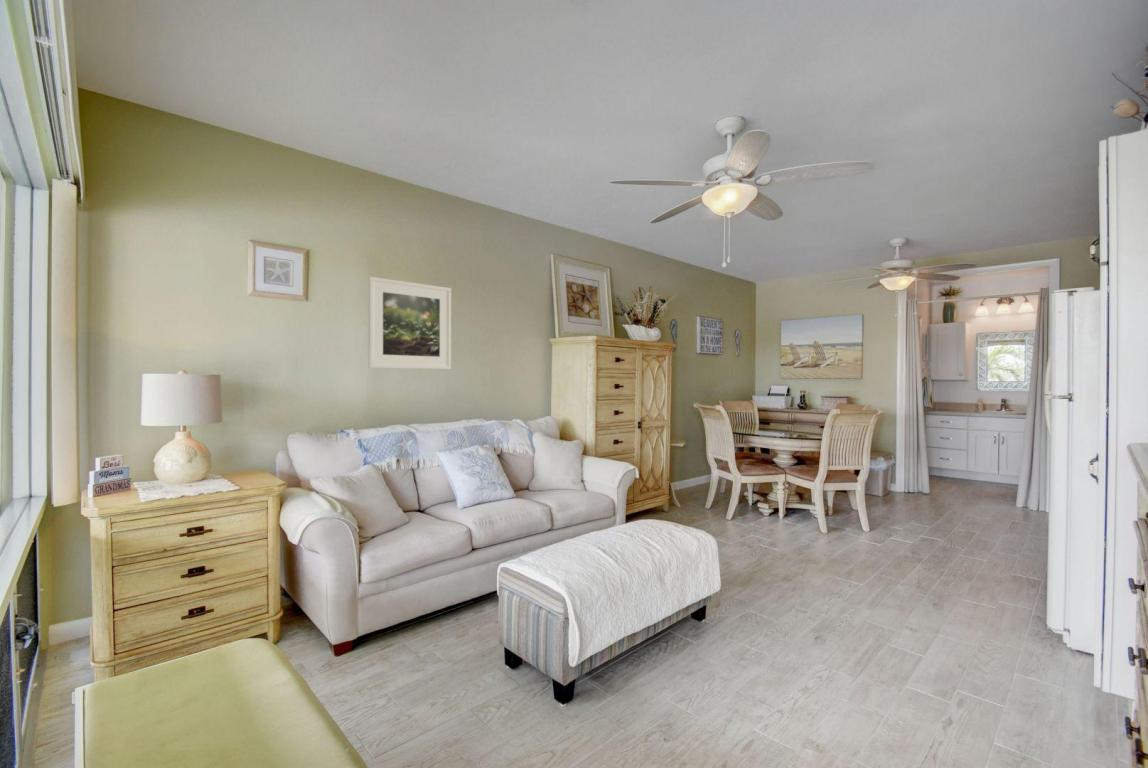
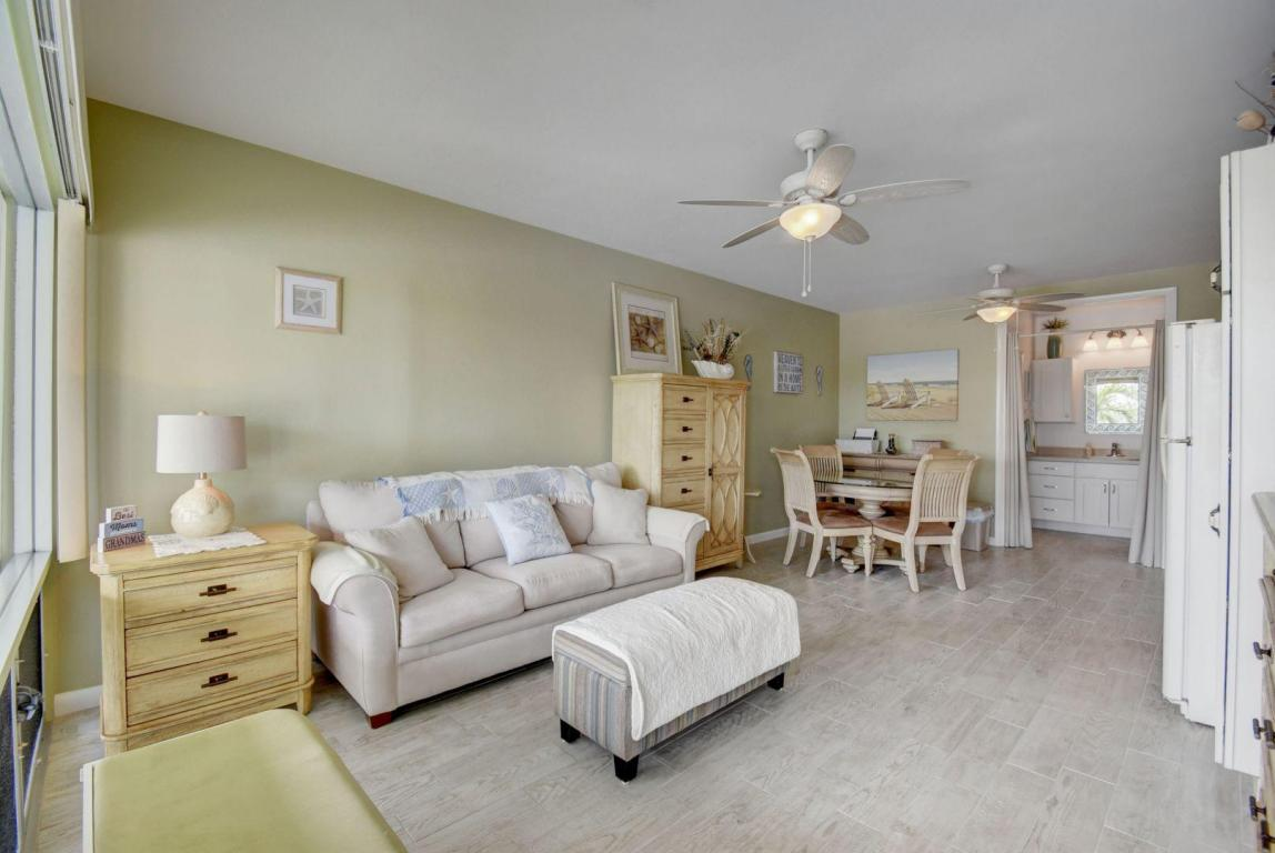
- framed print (412, 325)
